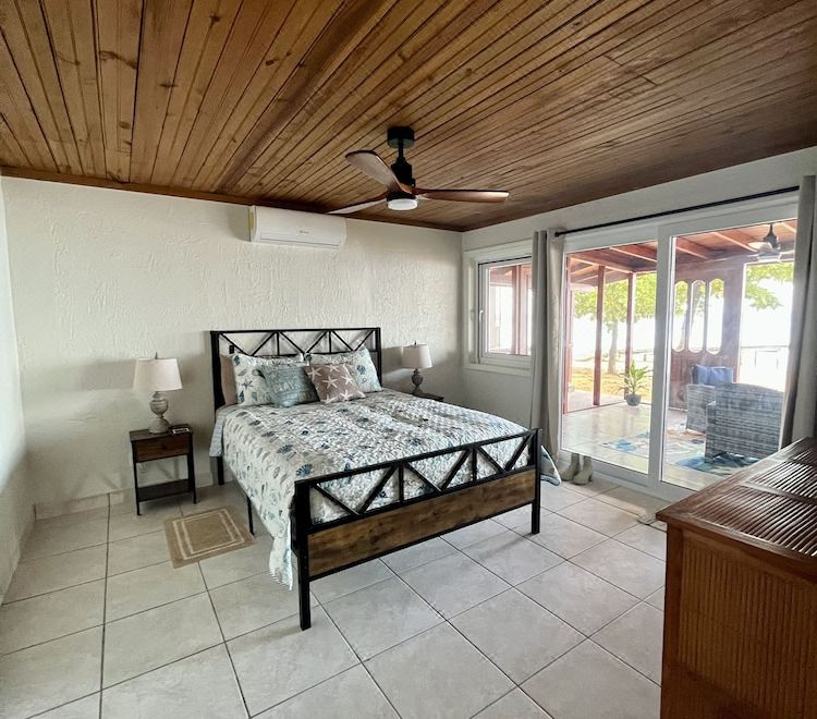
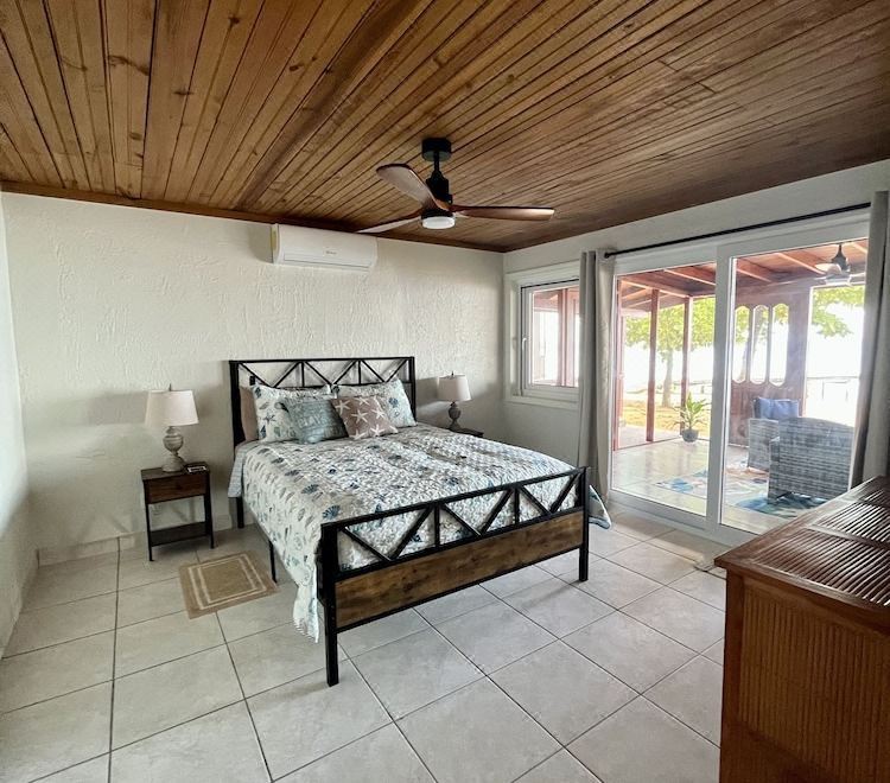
- boots (577, 467)
